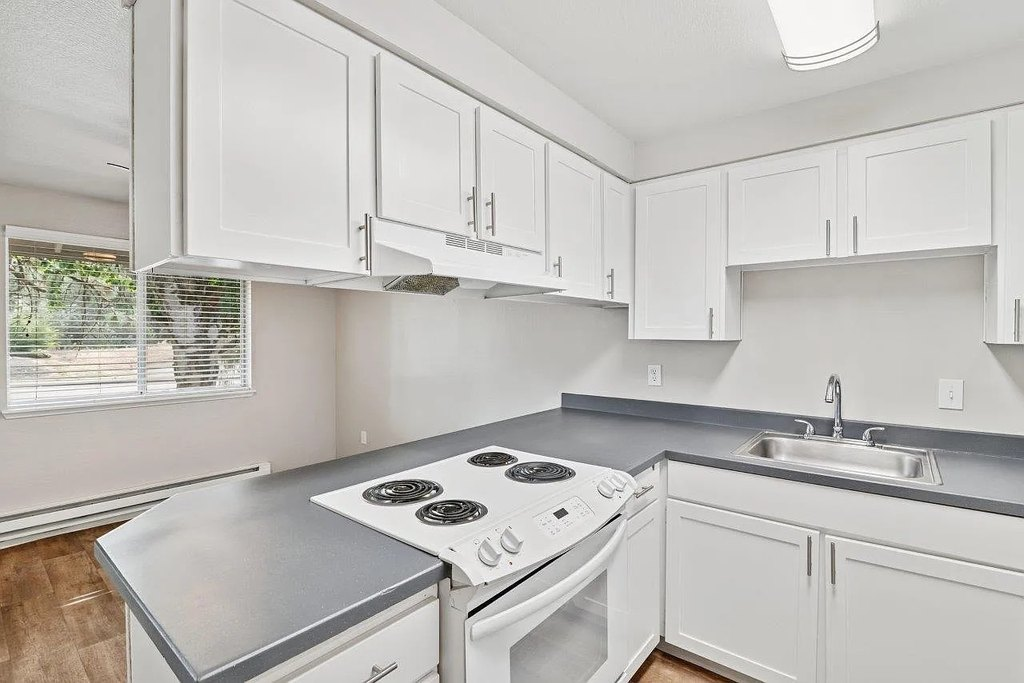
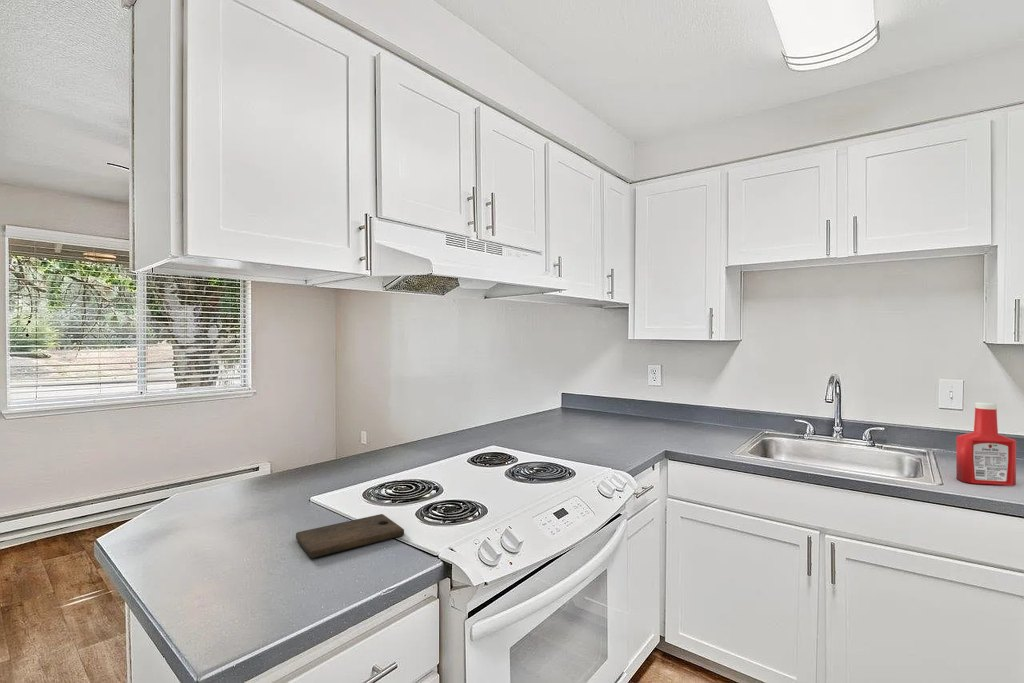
+ soap bottle (985, 442)
+ cutting board (350, 533)
